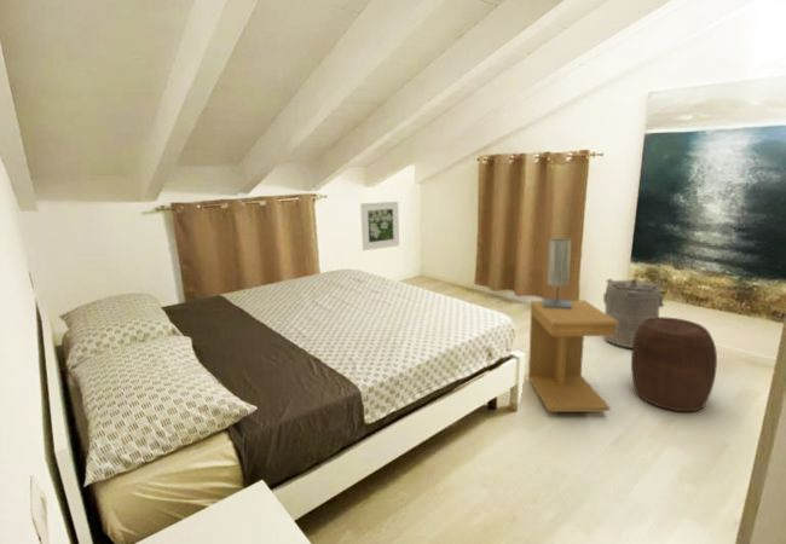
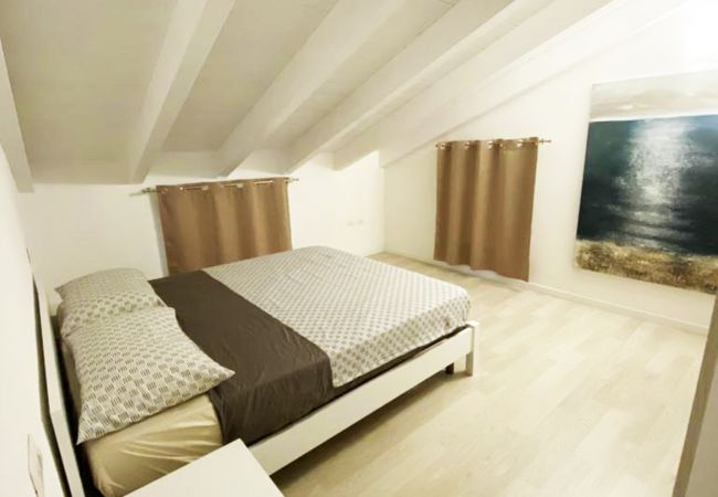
- side table (567, 354)
- table lamp (557, 272)
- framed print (380, 225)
- stool (671, 360)
- laundry hamper (629, 309)
